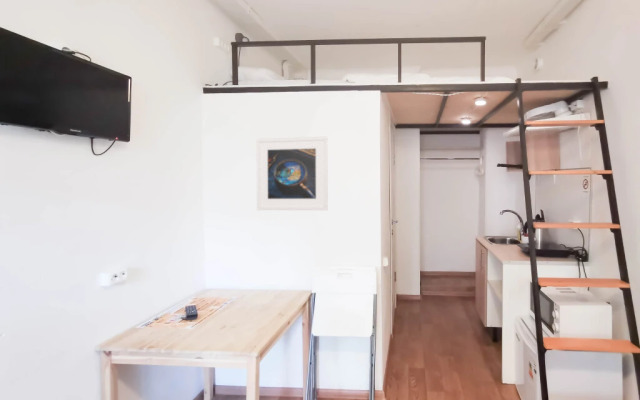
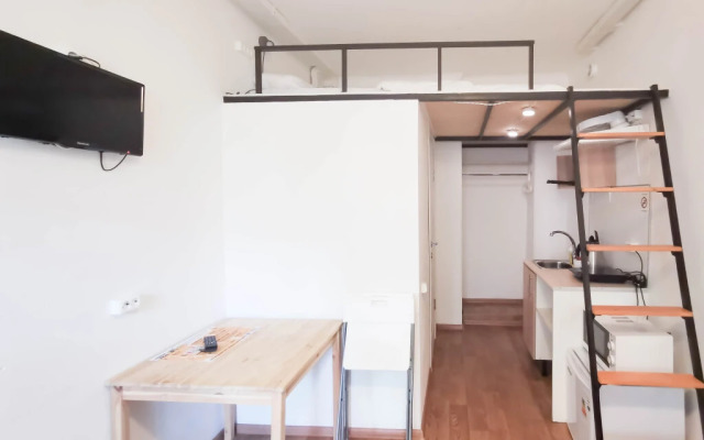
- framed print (291, 174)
